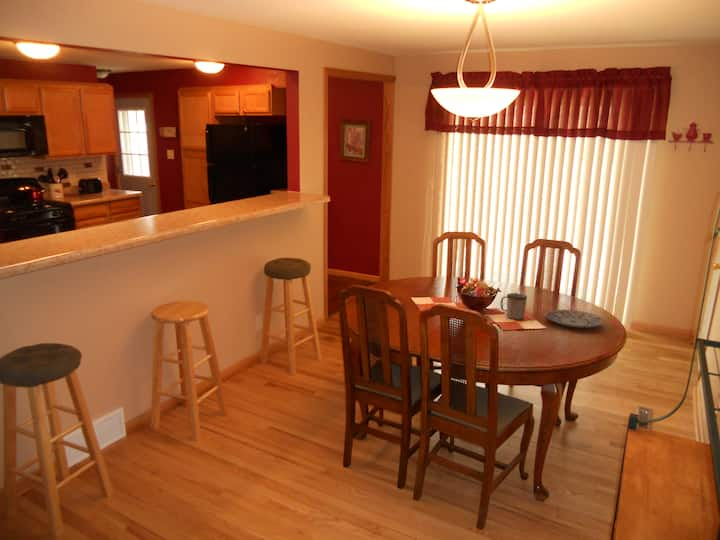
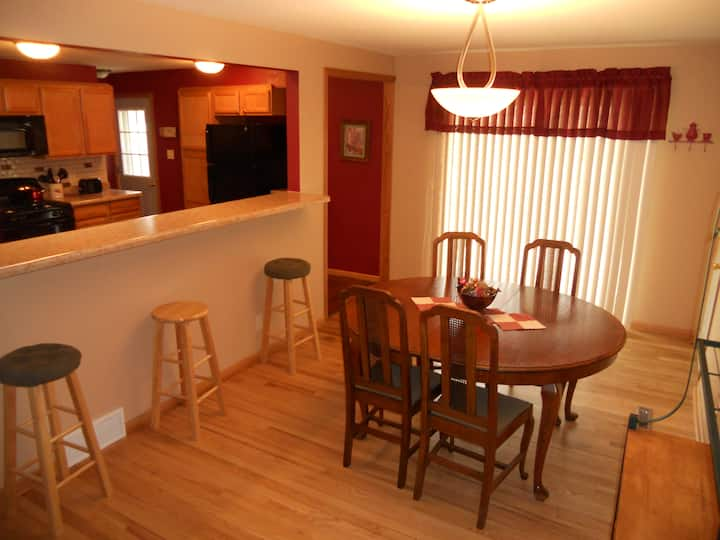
- plate (573, 320)
- mug (514, 305)
